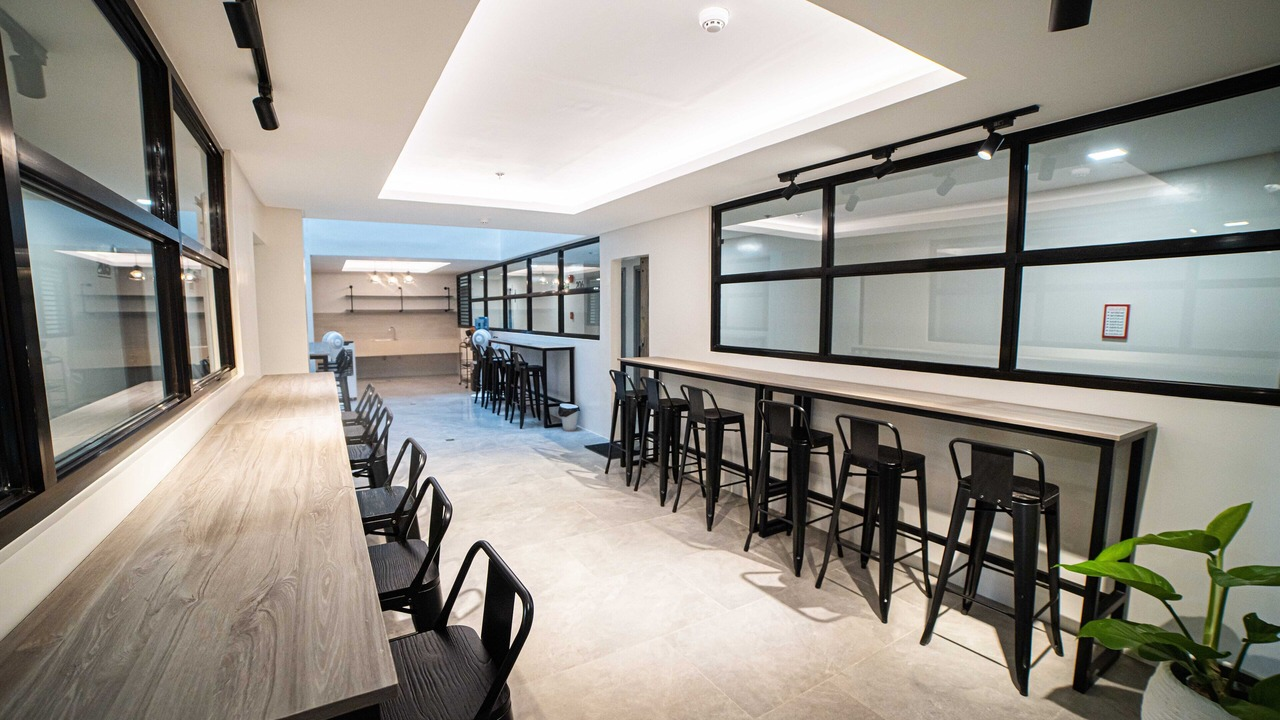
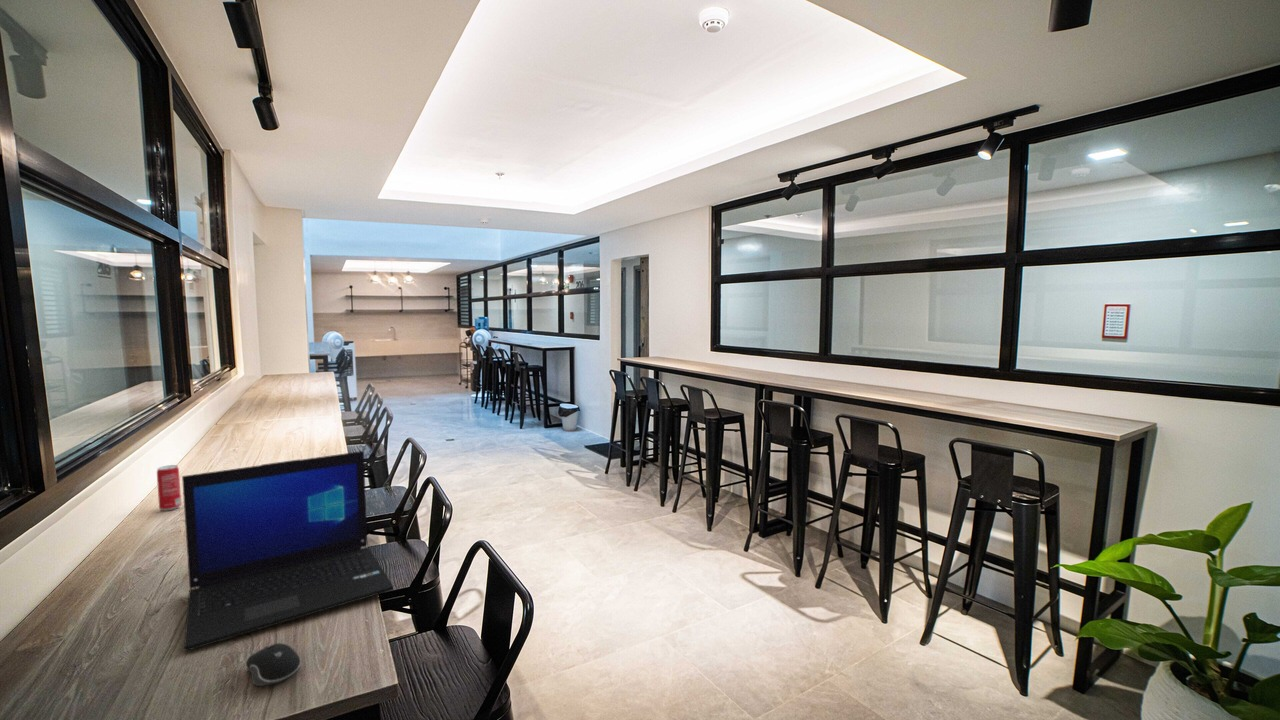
+ laptop (289, 534)
+ computer mouse (273, 659)
+ beverage can (169, 487)
